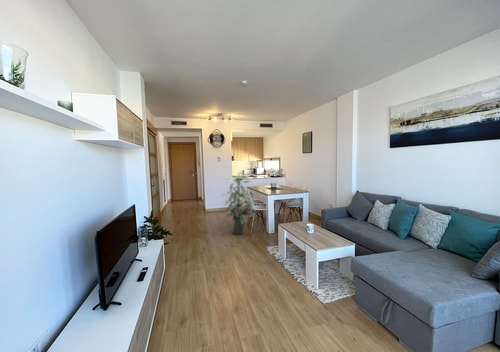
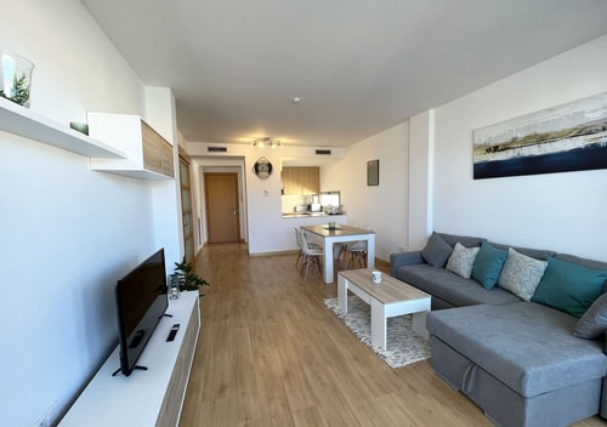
- indoor plant (239, 203)
